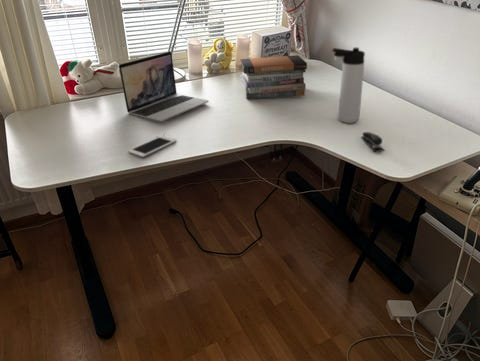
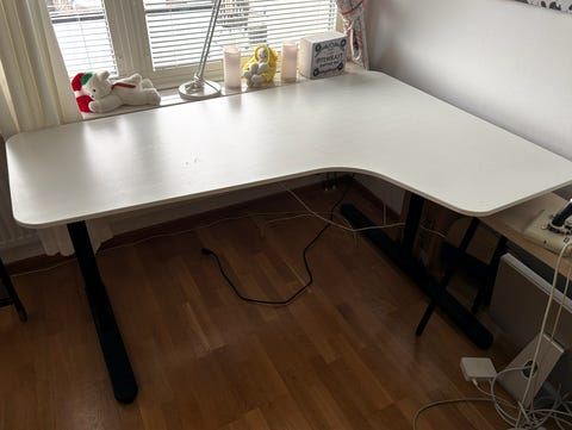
- laptop (166, 84)
- cell phone (153, 145)
- thermos bottle (346, 85)
- book stack (272, 76)
- stapler (372, 139)
